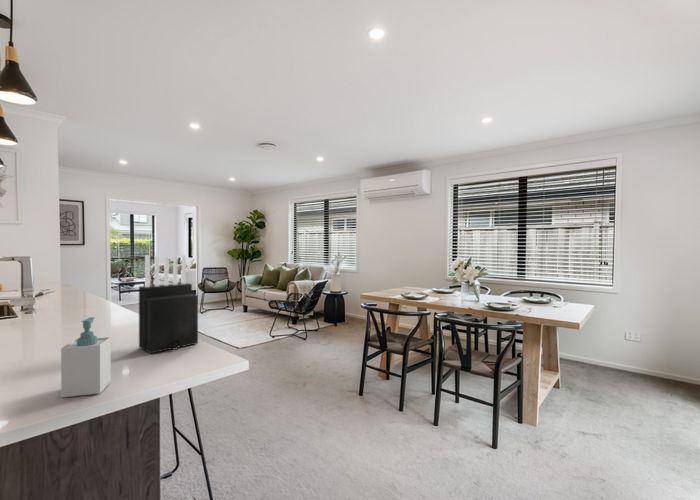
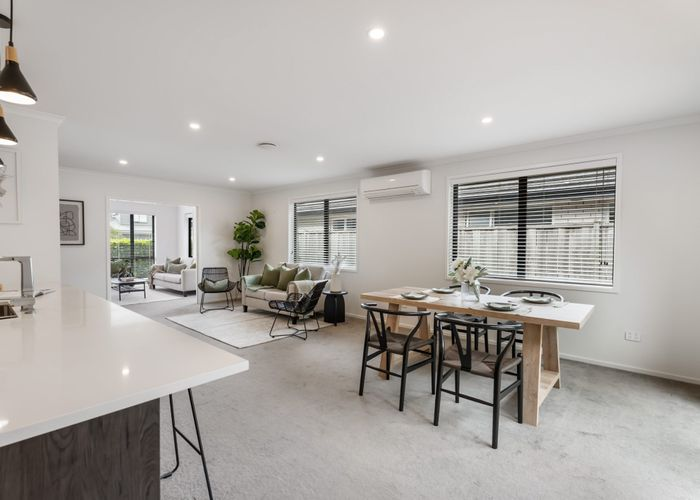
- knife block (170, 301)
- soap bottle (87, 354)
